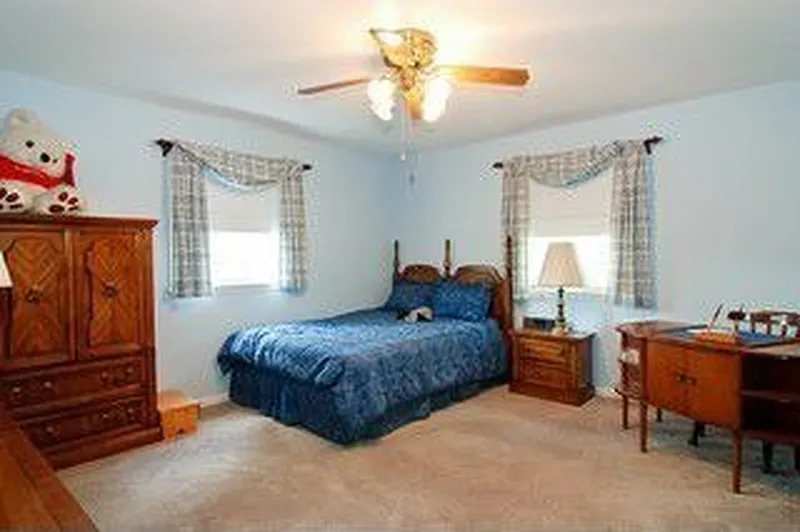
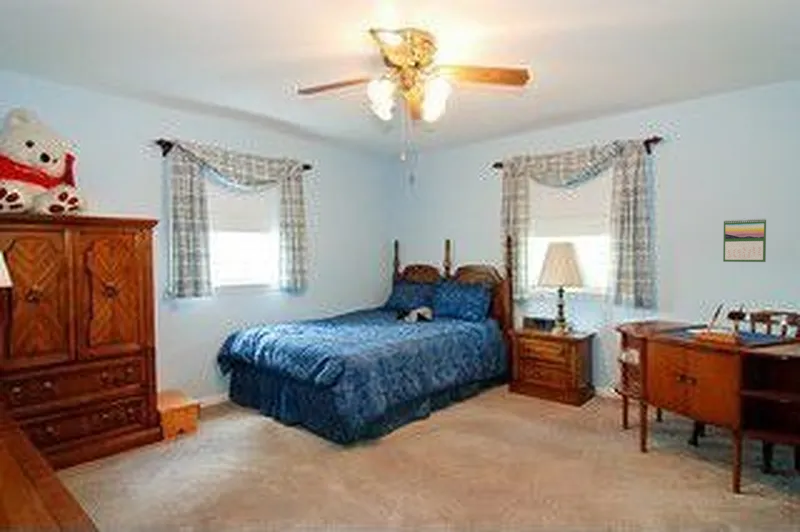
+ calendar (744, 240)
